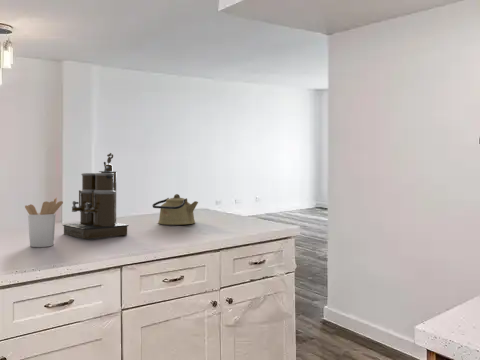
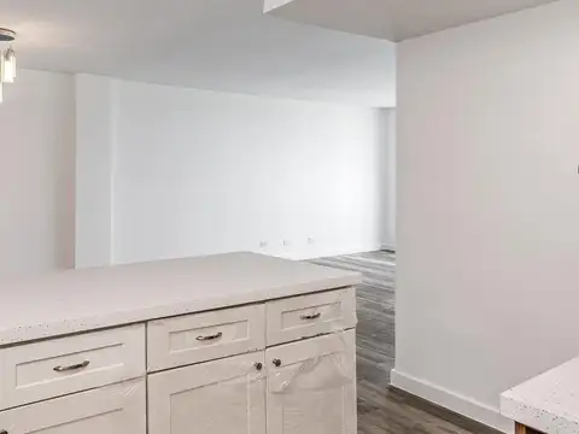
- kettle (179, 208)
- utensil holder (45, 222)
- coffee maker (95, 193)
